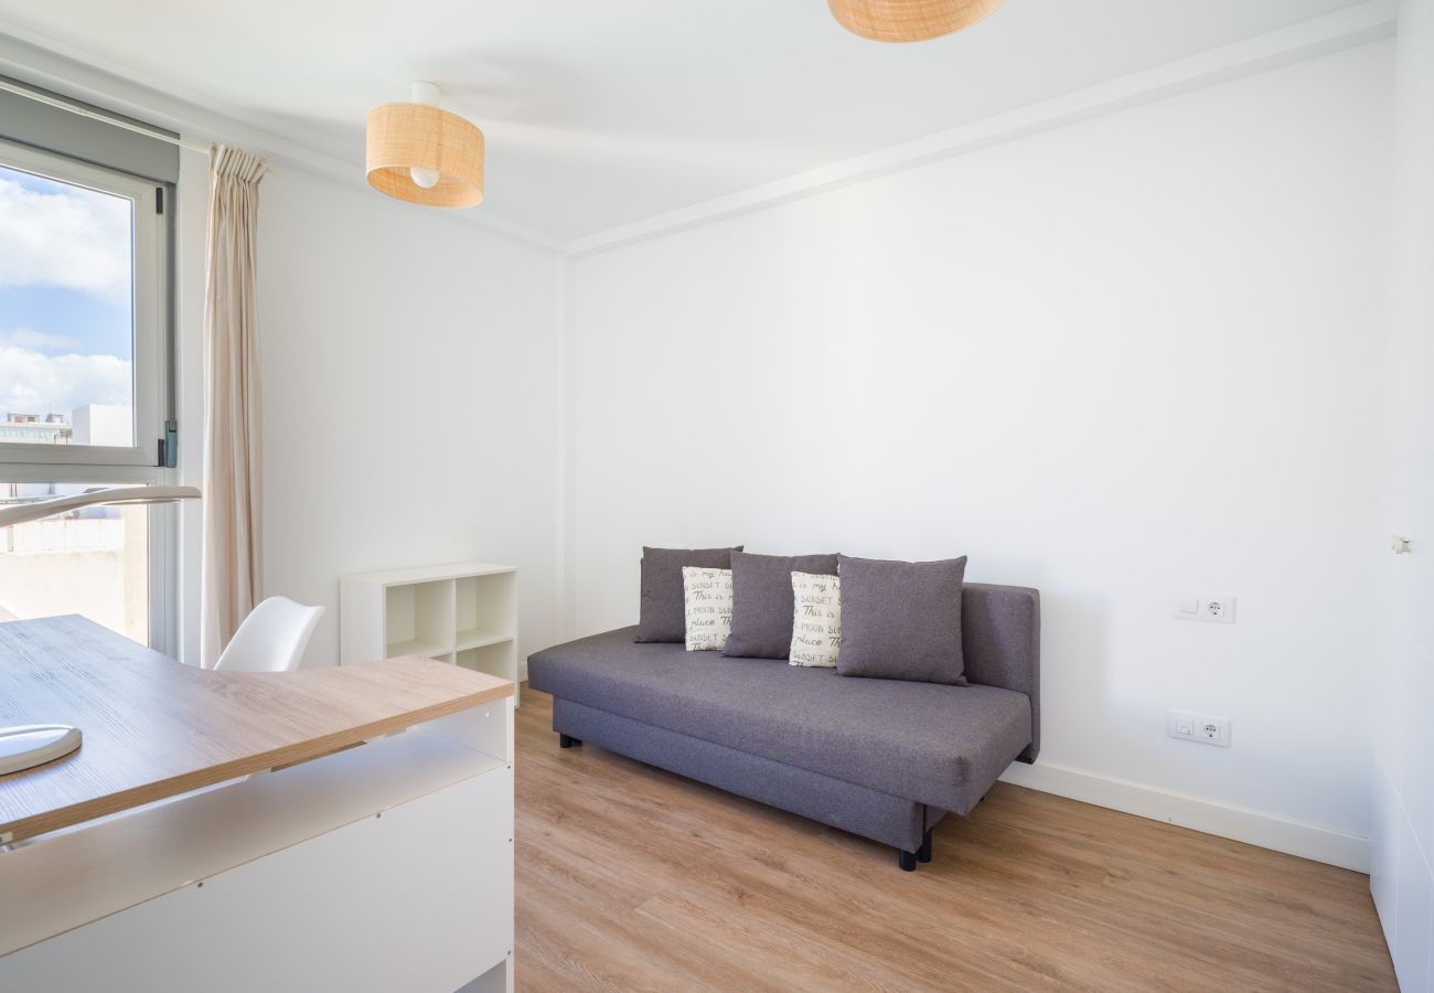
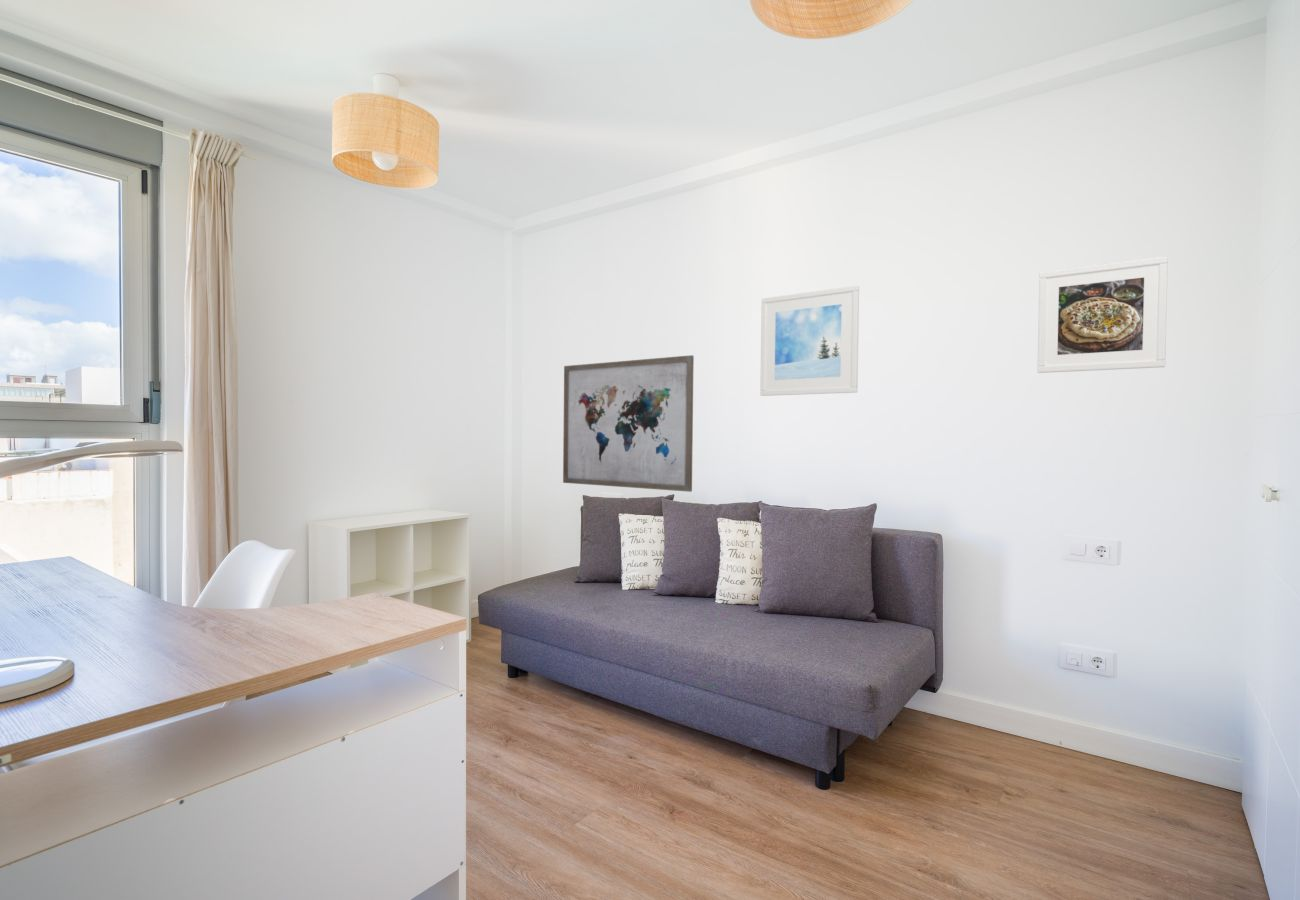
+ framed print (1099, 317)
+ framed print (807, 343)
+ wall art (623, 424)
